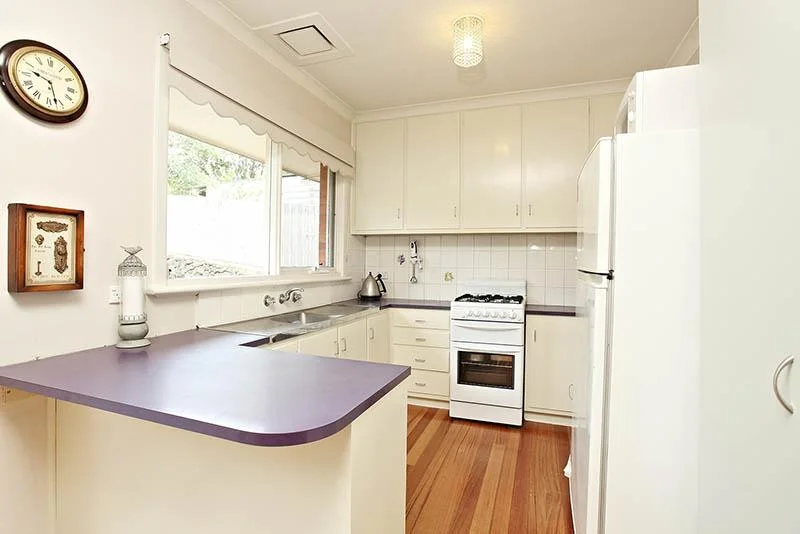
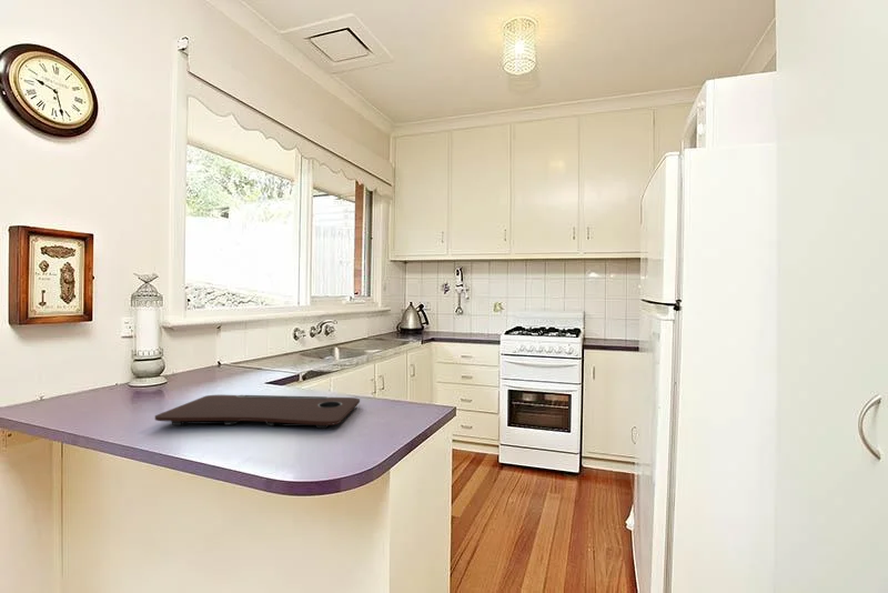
+ cutting board (265, 411)
